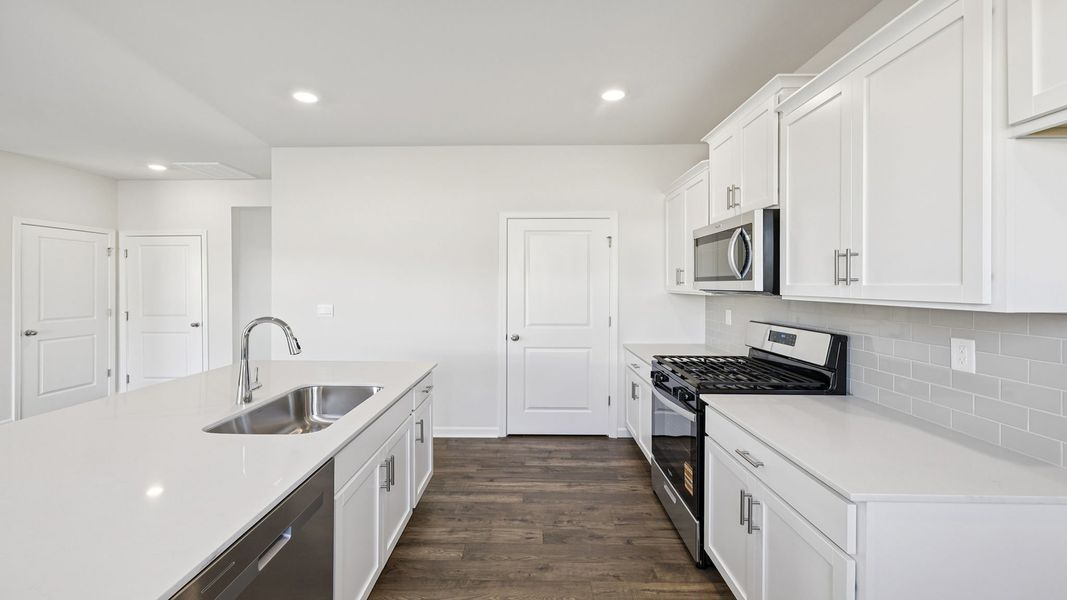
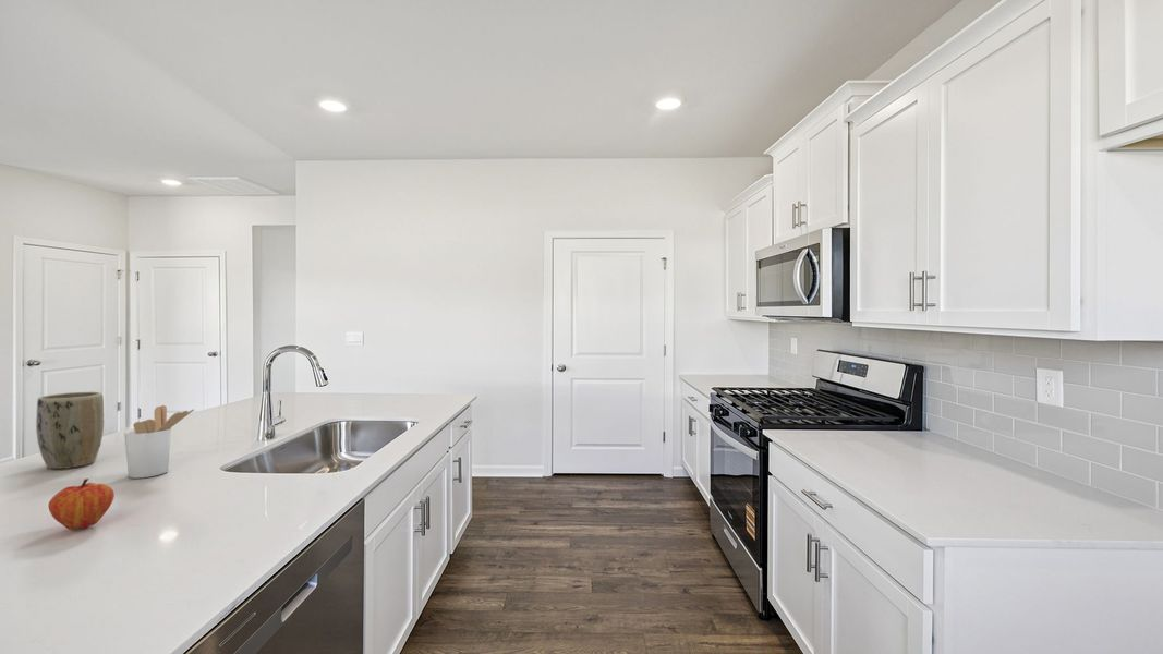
+ utensil holder (159, 440)
+ plant pot (71, 429)
+ fruit (82, 502)
